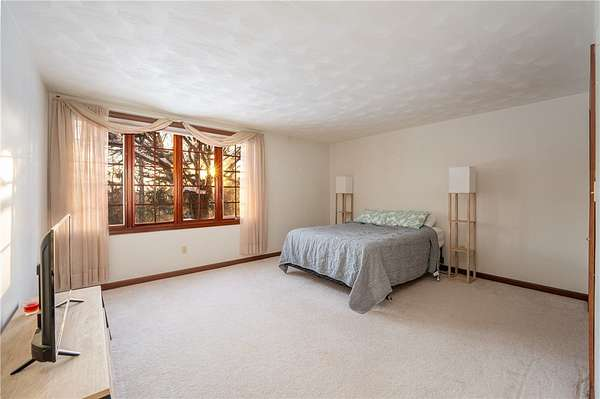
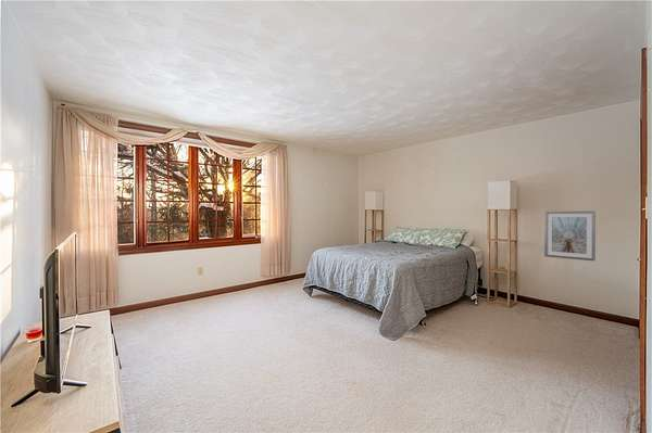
+ picture frame (568, 234)
